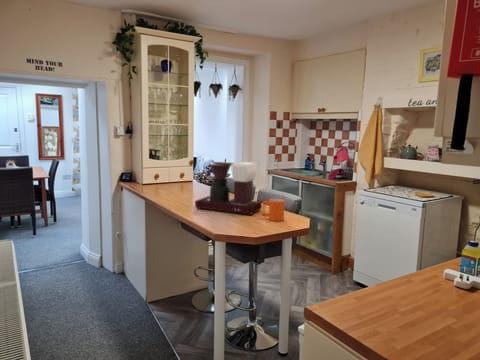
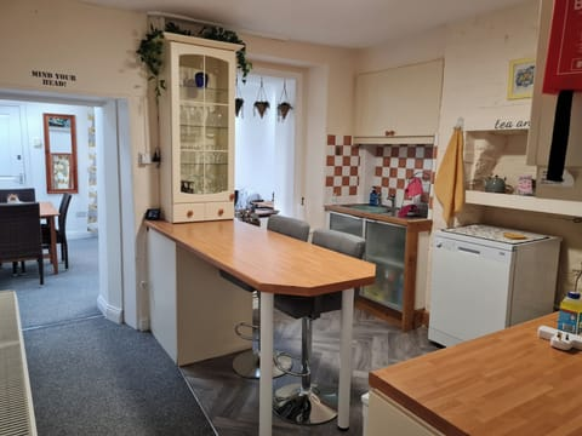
- mug (273, 209)
- coffee maker (227, 186)
